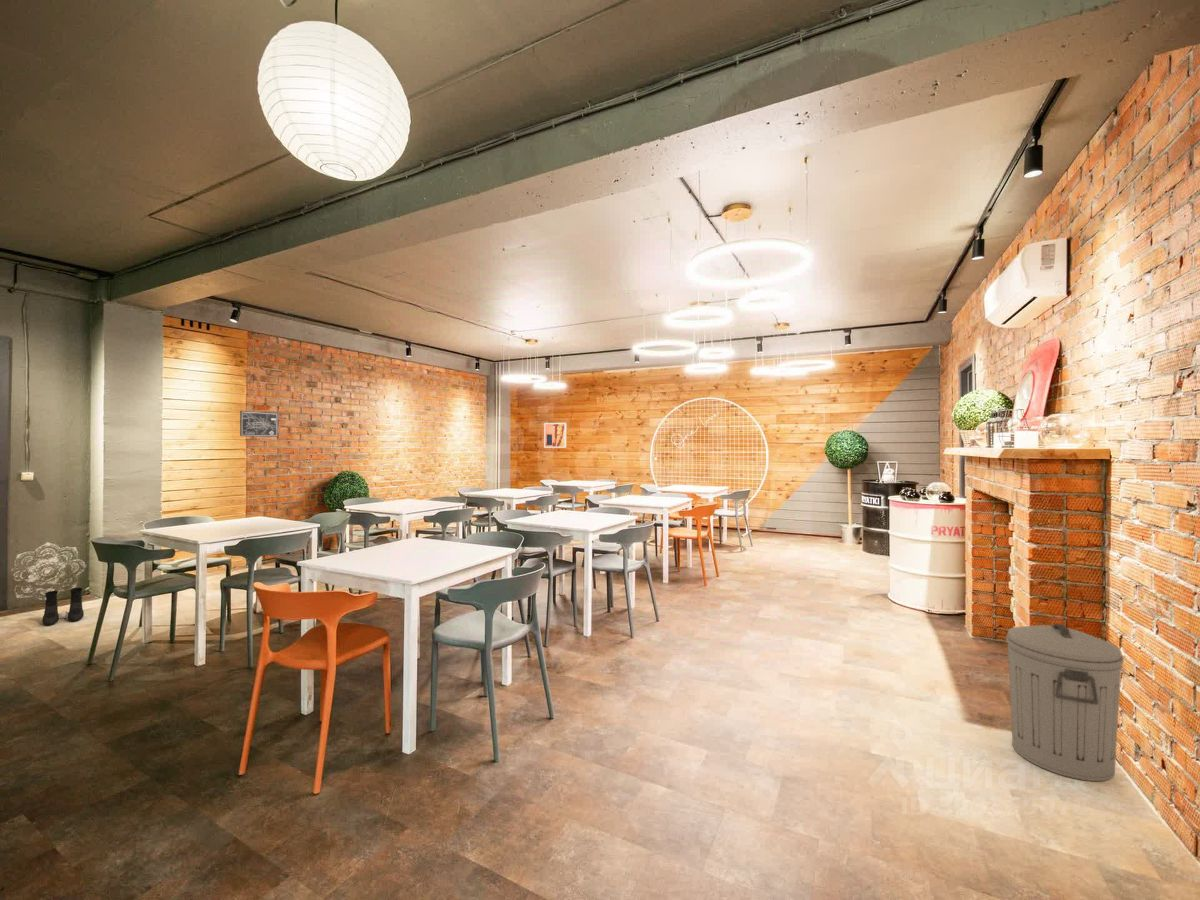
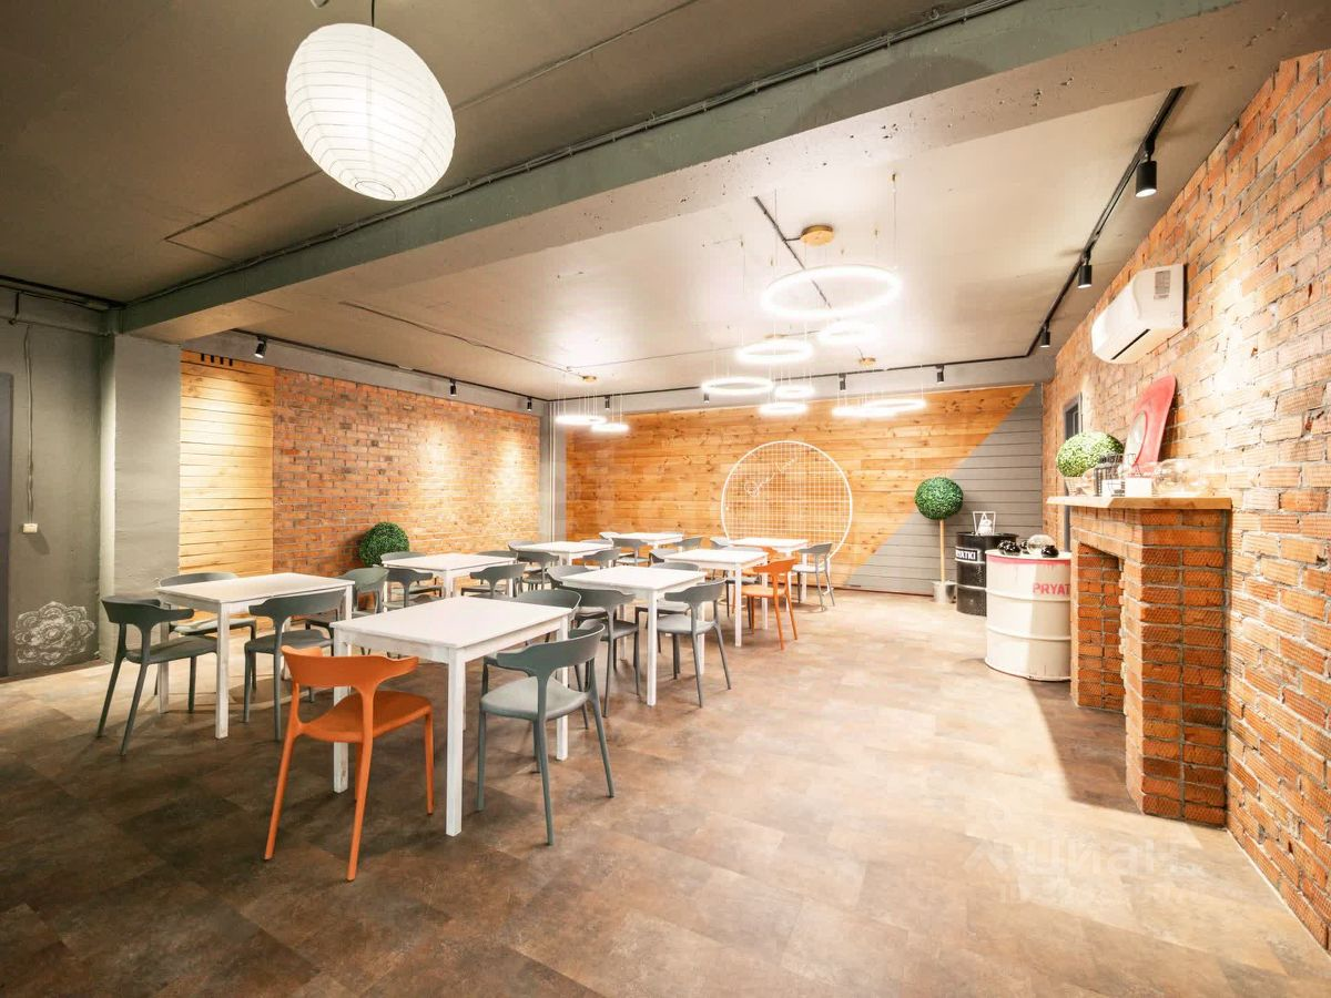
- wall art (555, 435)
- trash can (1061, 691)
- wall art (259, 424)
- boots (63, 611)
